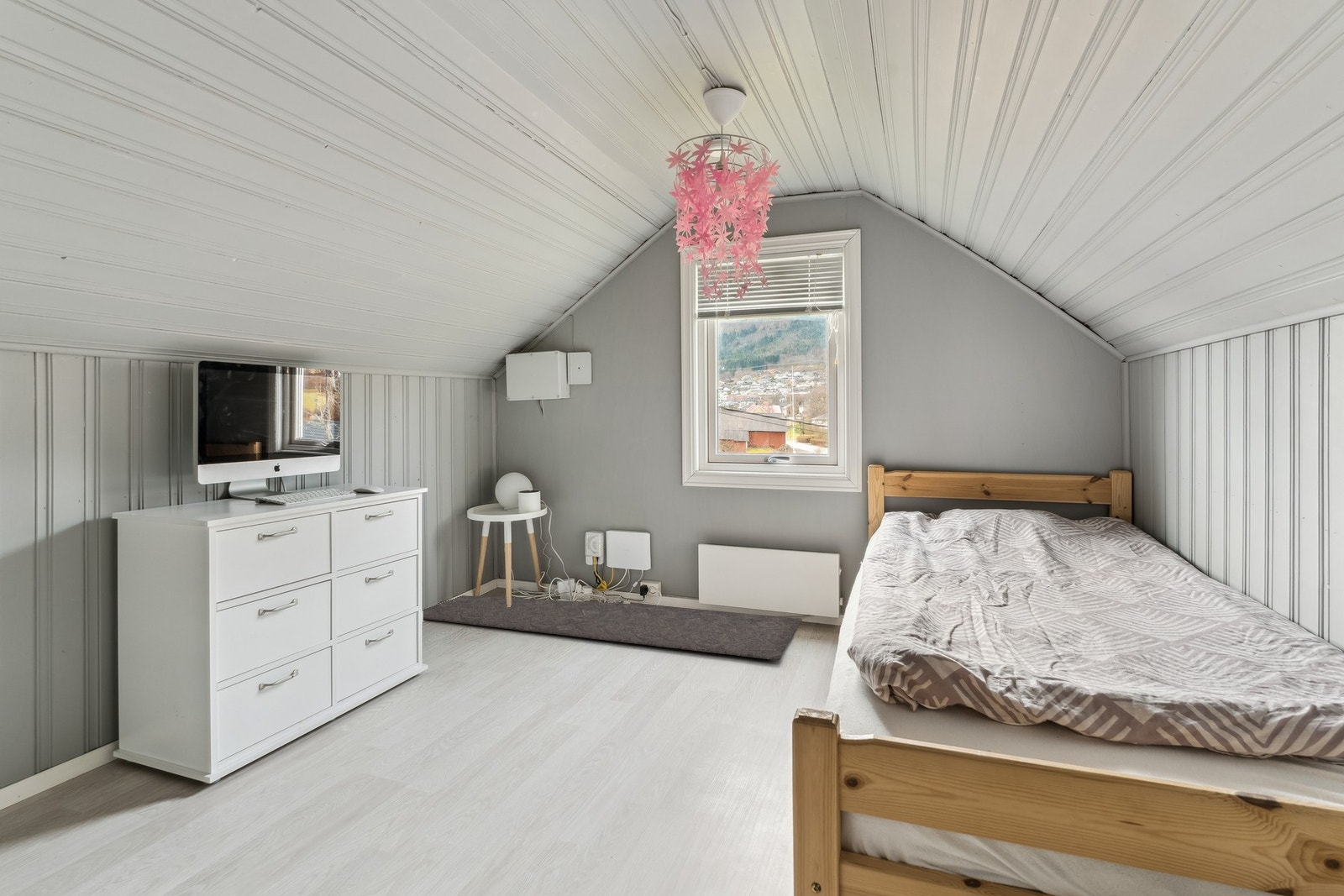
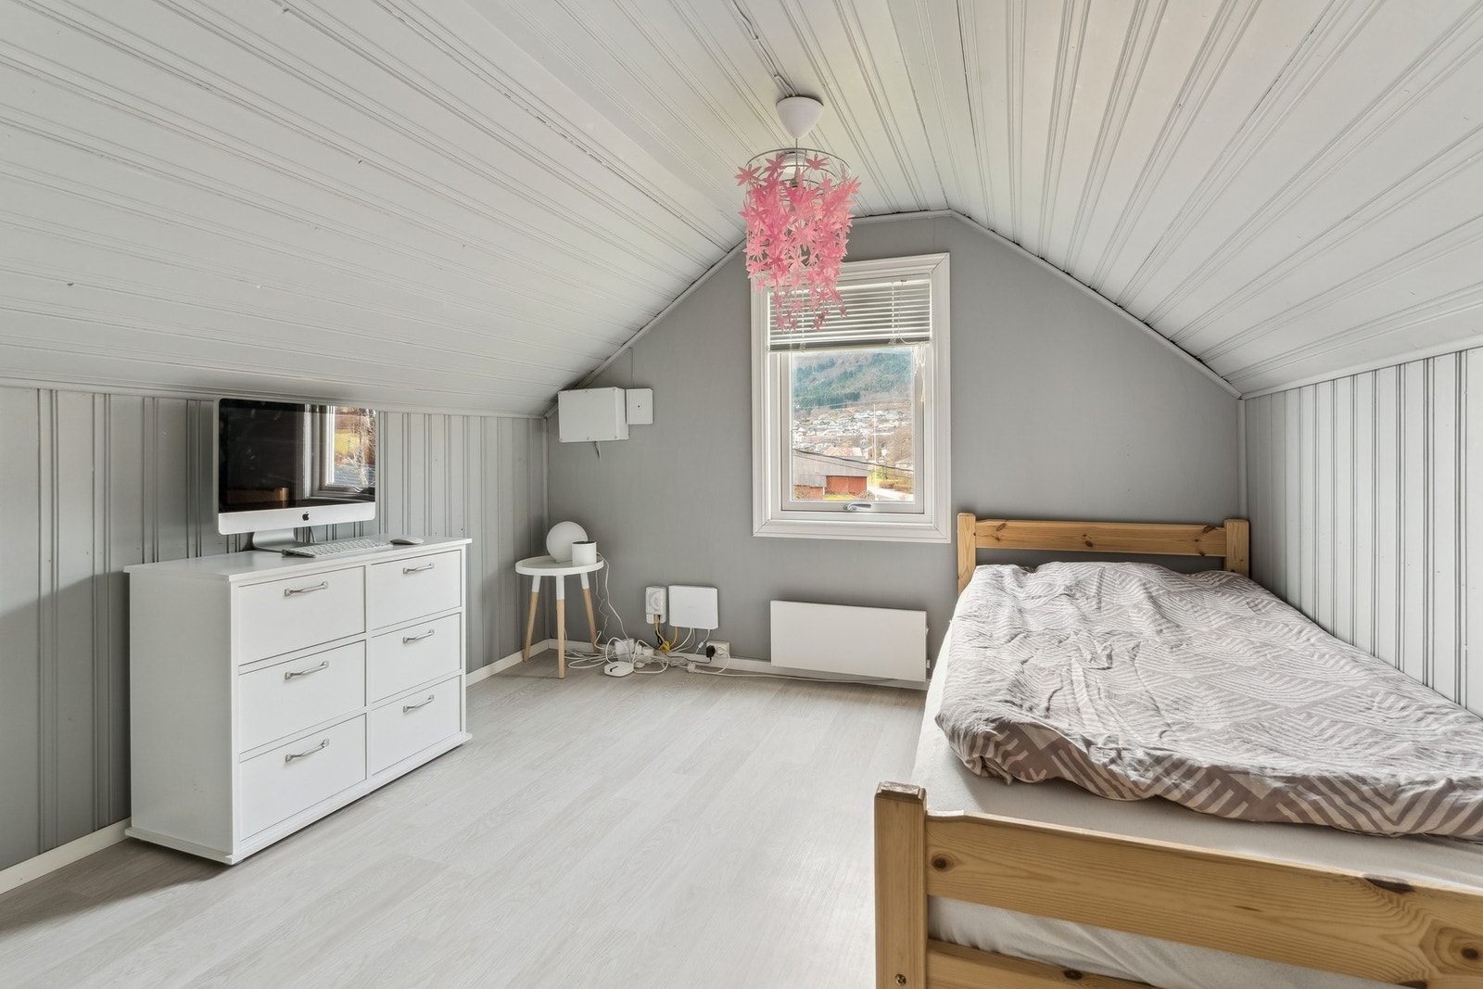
- rug (589, 616)
